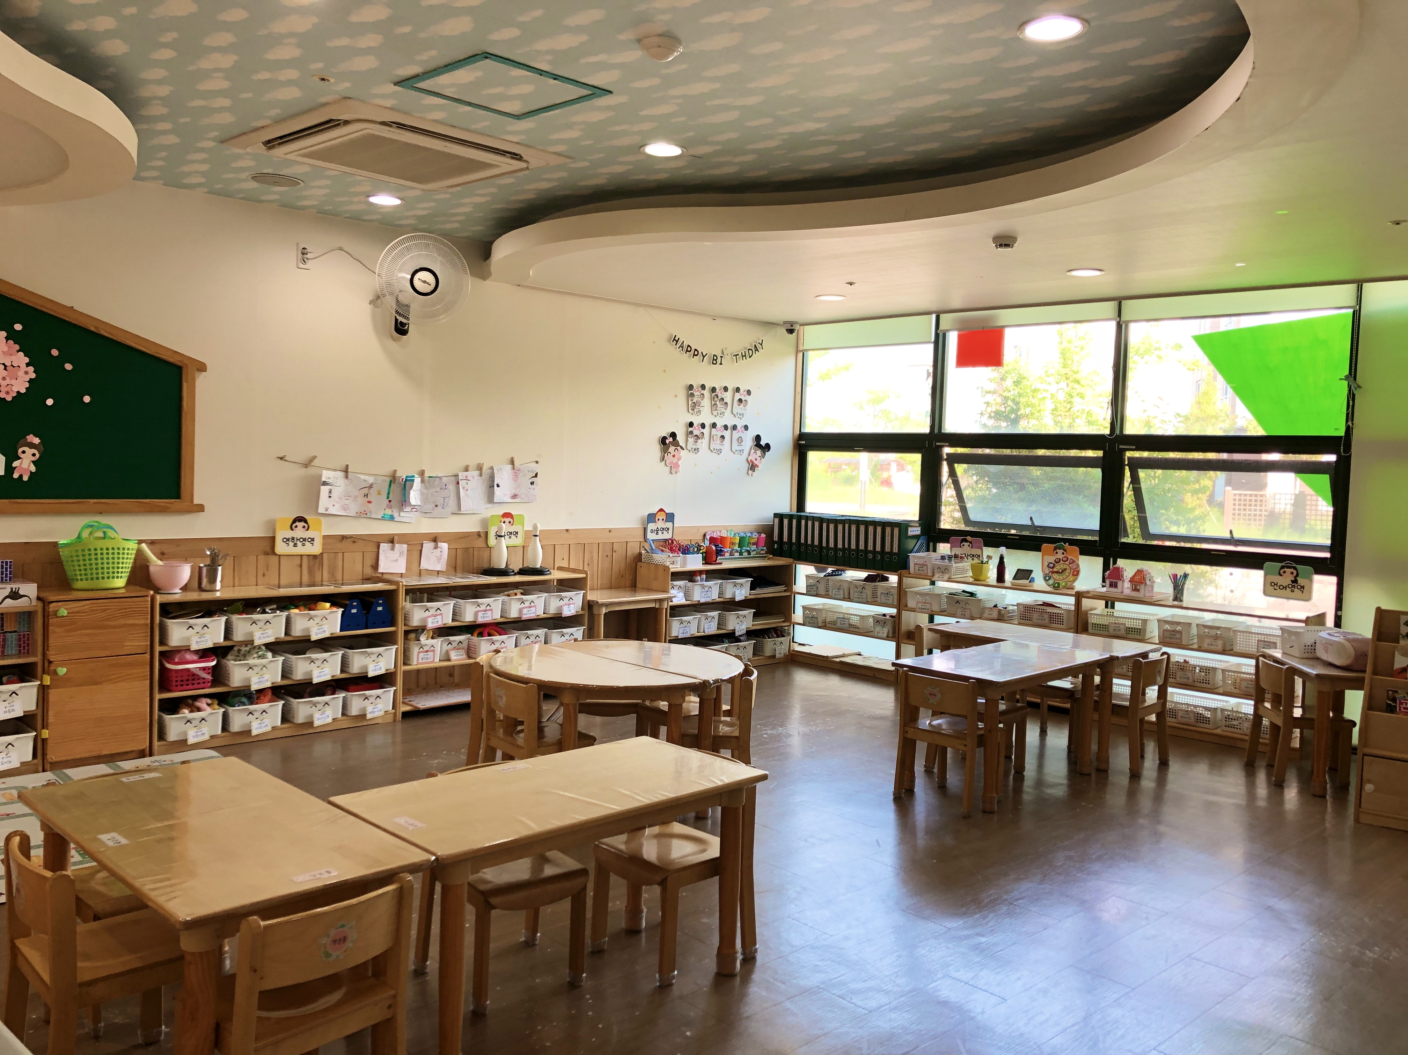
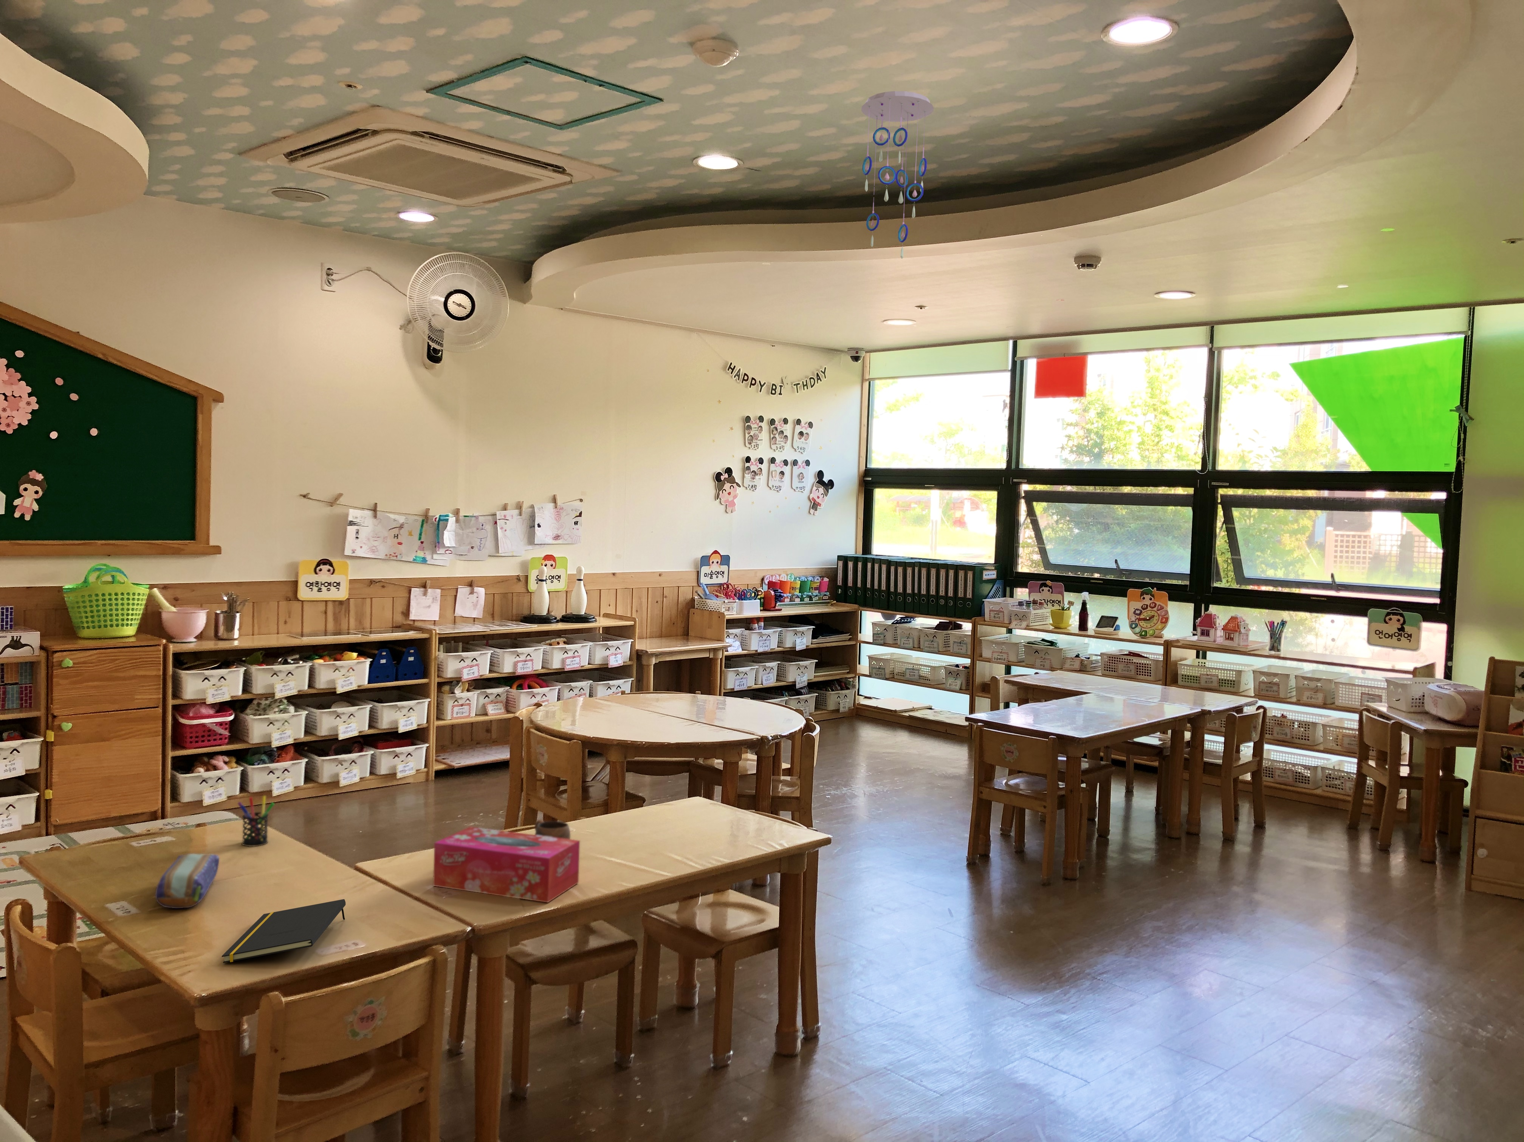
+ tissue box (508, 862)
+ notepad (287, 930)
+ ceiling mobile (894, 180)
+ pen holder (258, 819)
+ cup (551, 833)
+ pencil case (188, 879)
